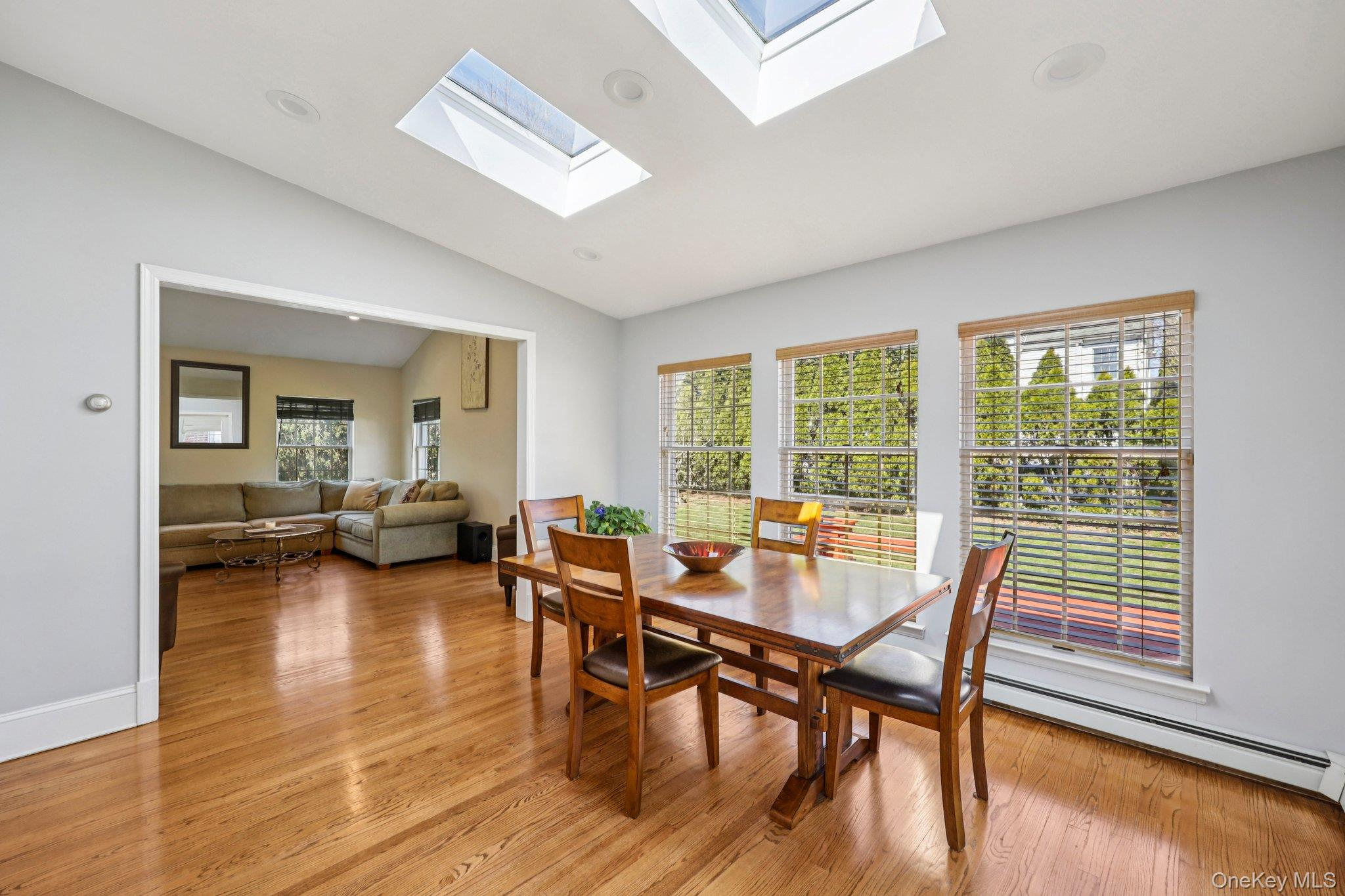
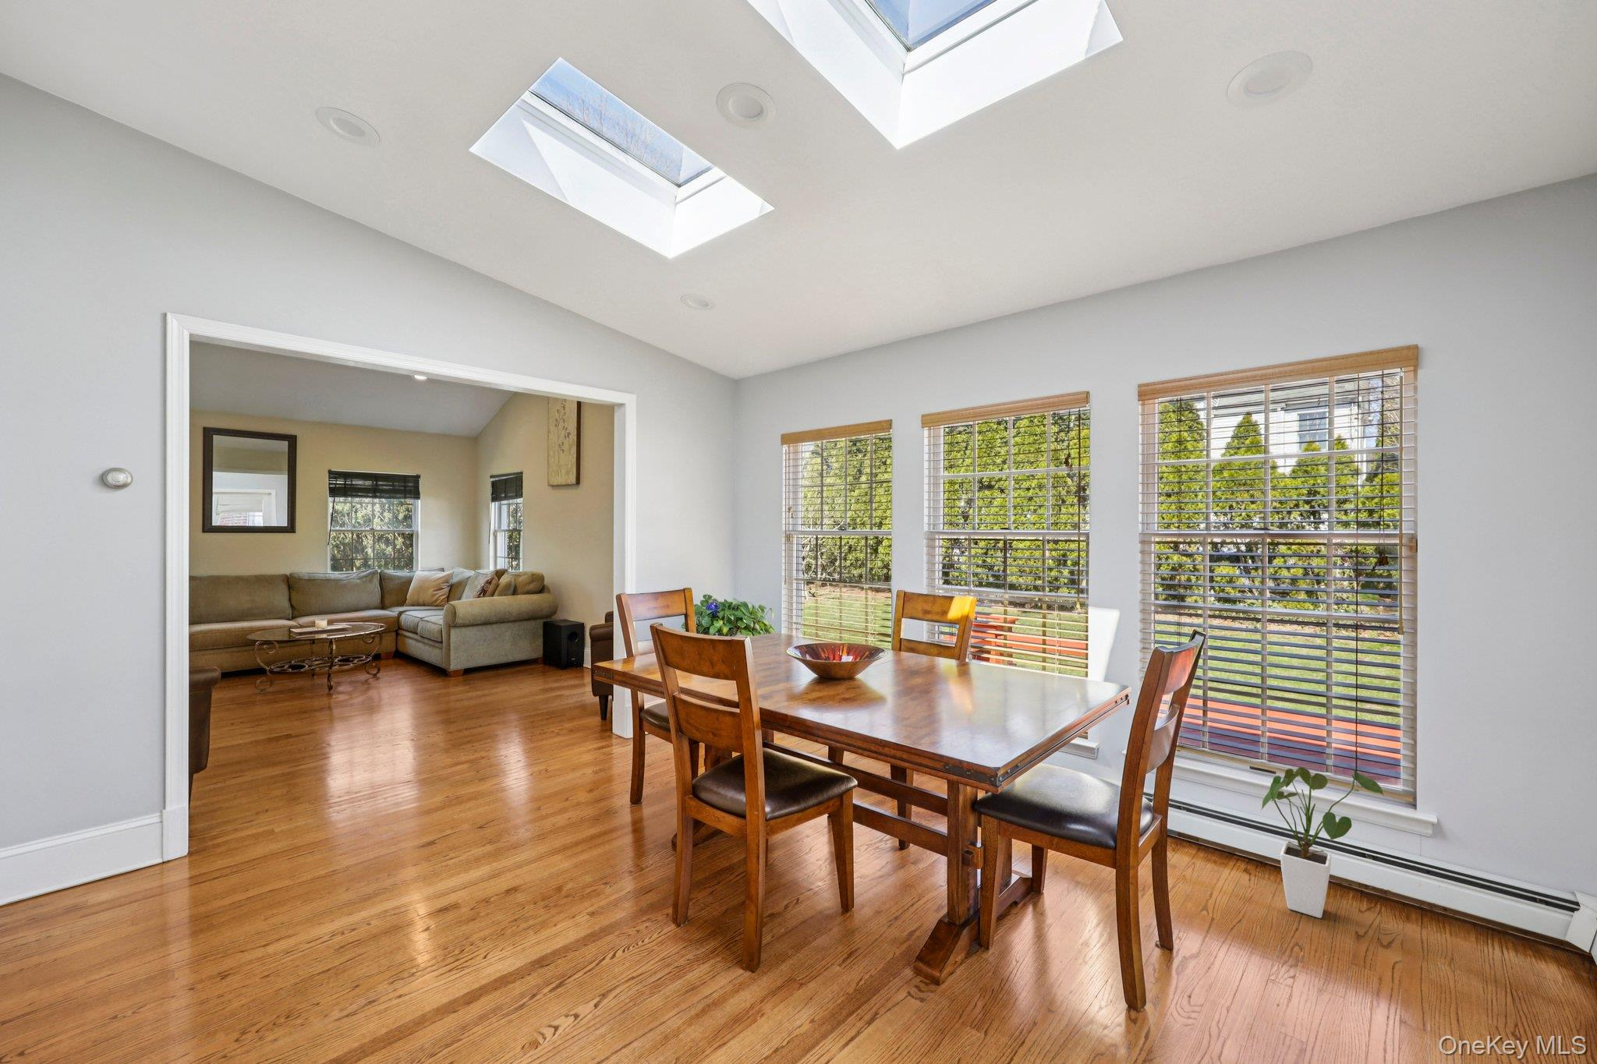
+ house plant (1314, 840)
